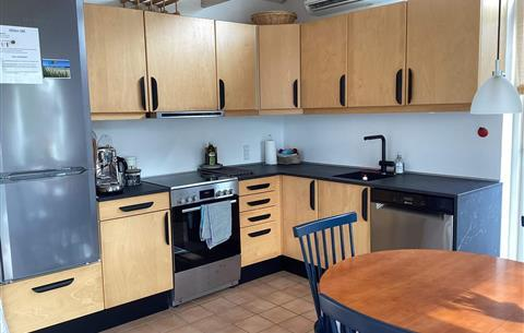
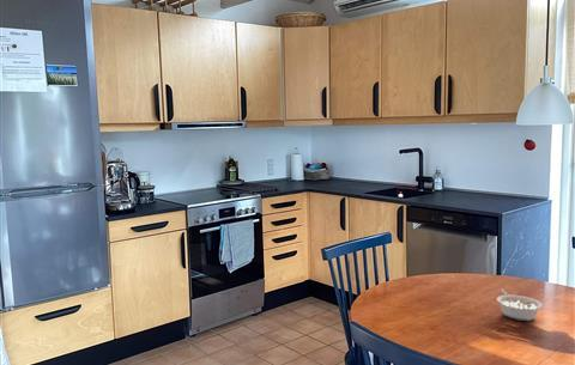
+ legume (516, 306)
